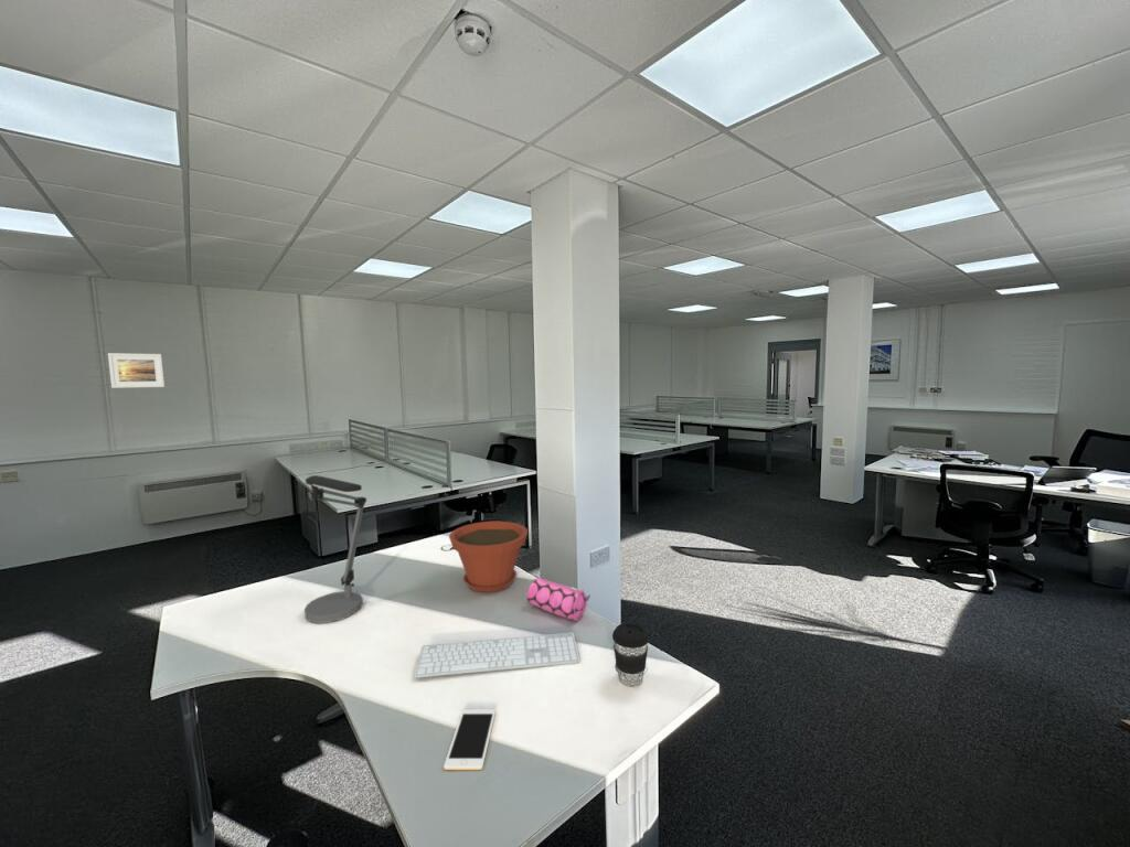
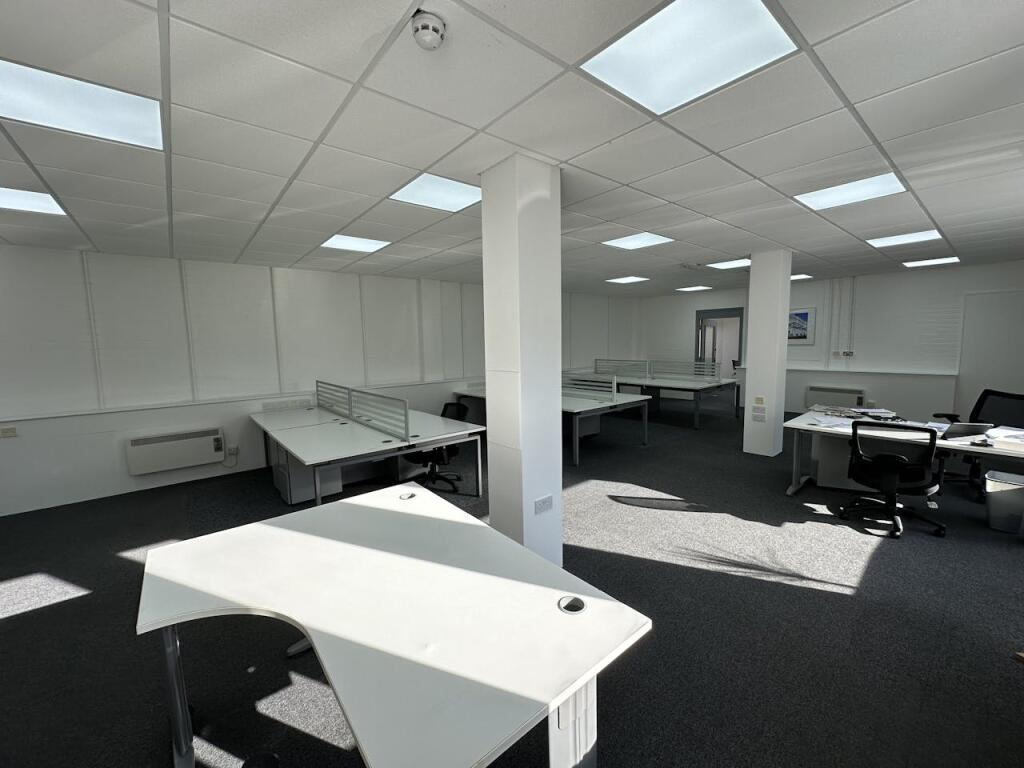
- cell phone (471, 737)
- keyboard (499, 654)
- pencil case (556, 597)
- desk lamp (356, 542)
- coffee cup (630, 654)
- plant pot (489, 558)
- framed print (137, 371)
